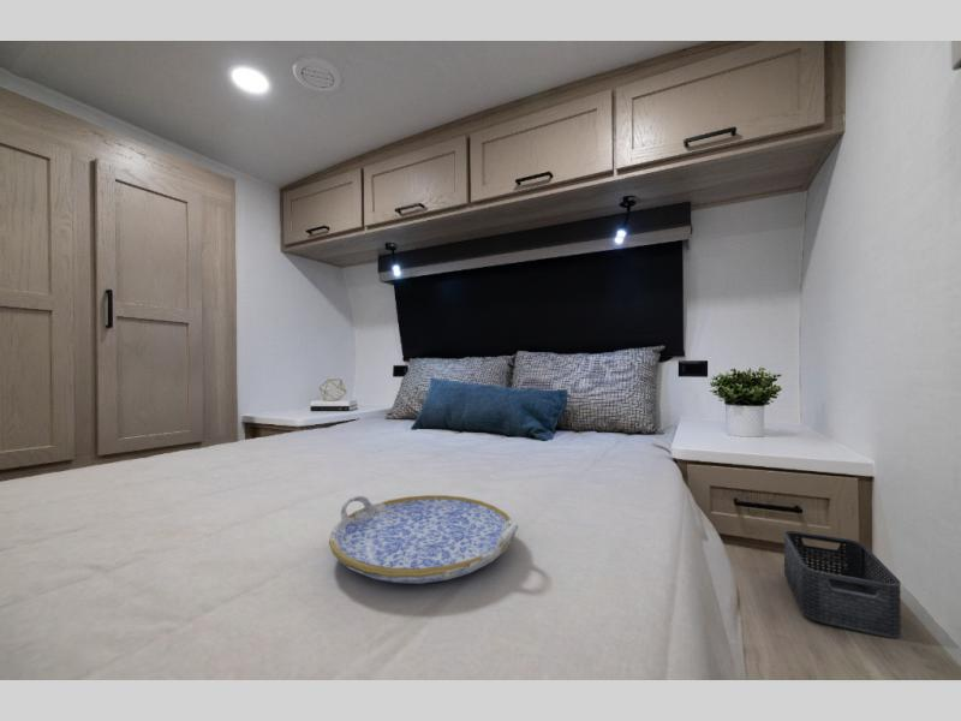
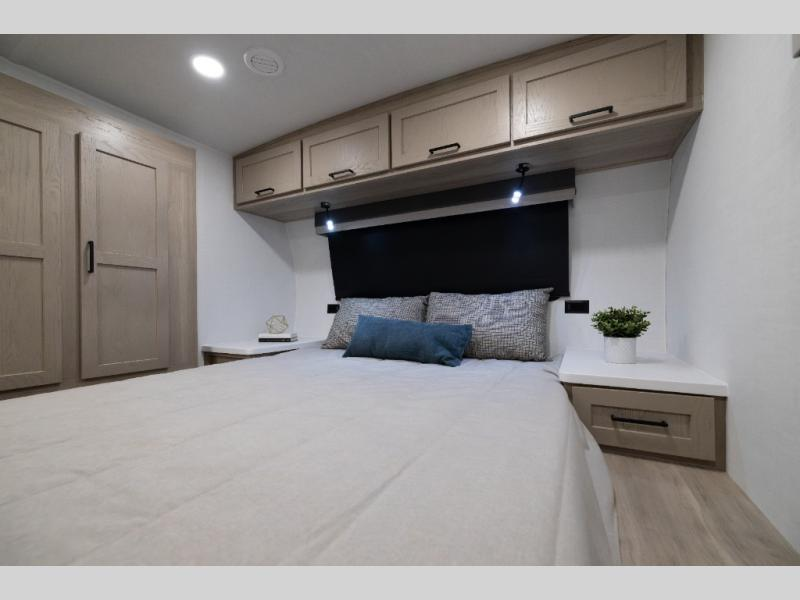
- storage bin (835, 577)
- serving tray (424, 529)
